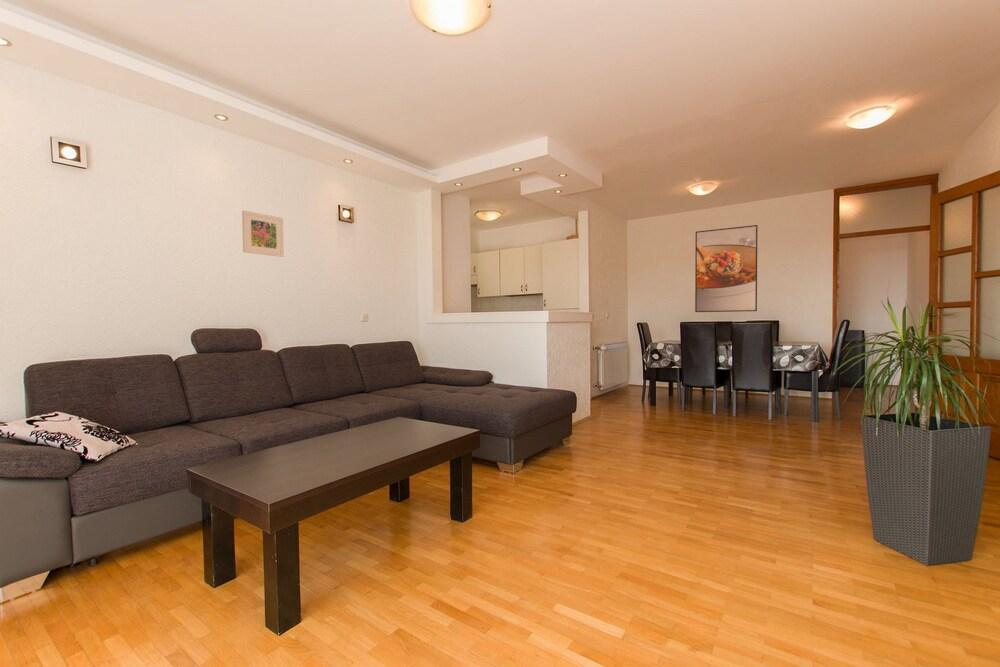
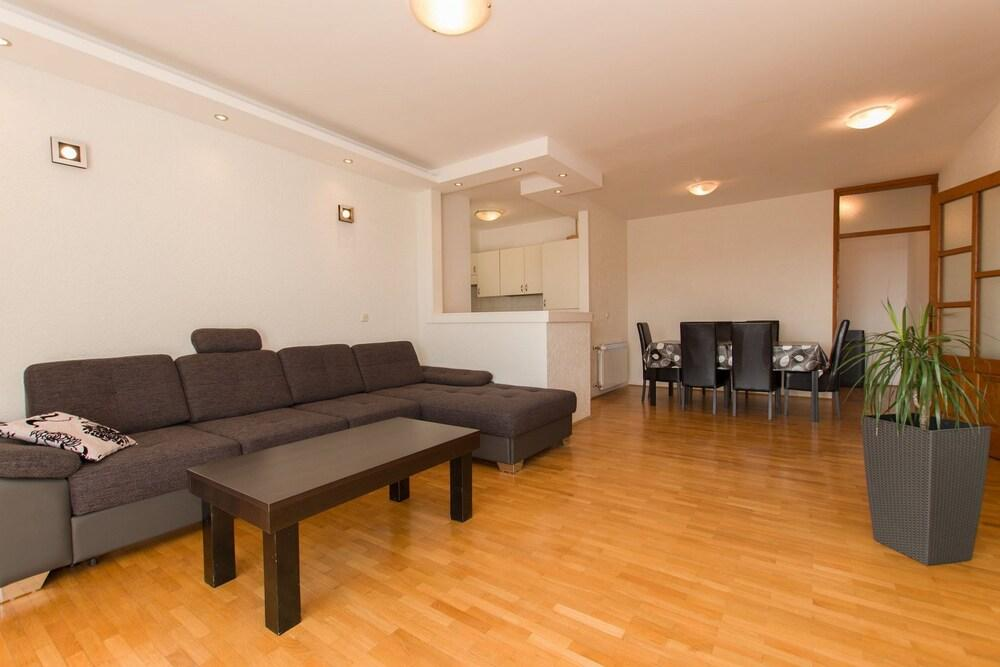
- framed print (263, 234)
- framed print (725, 270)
